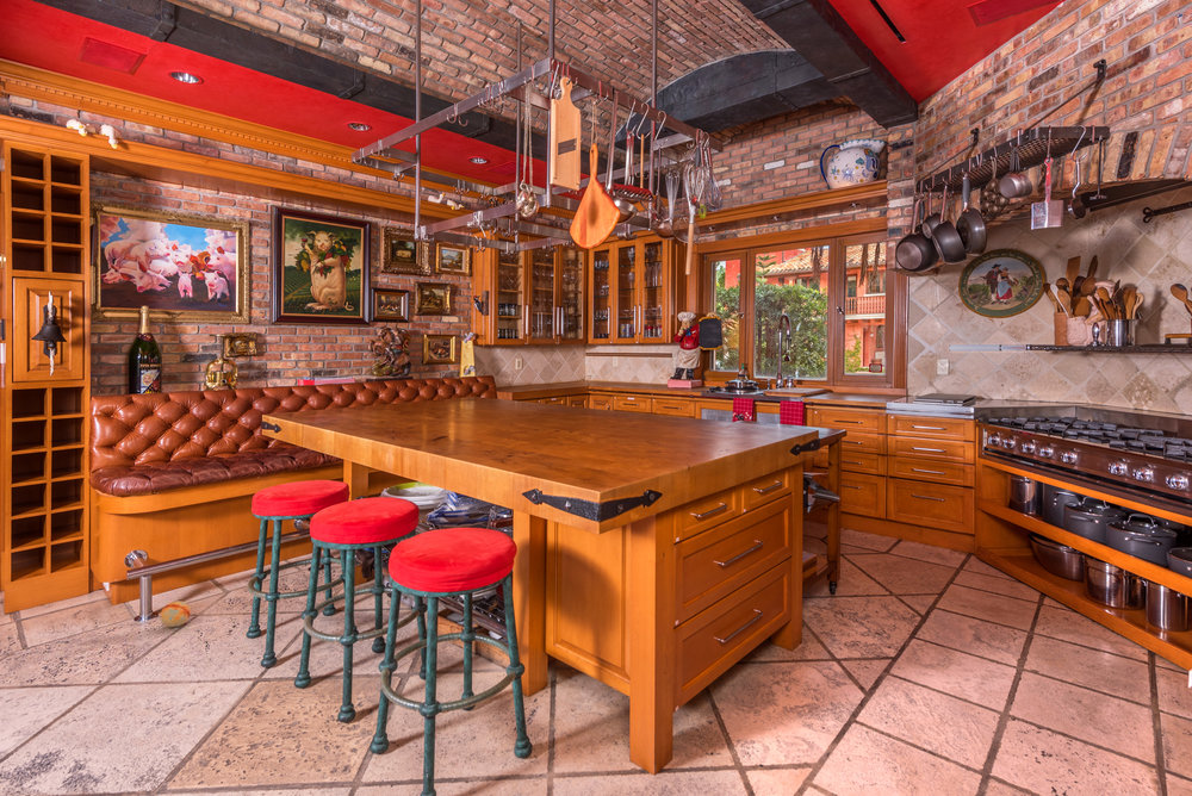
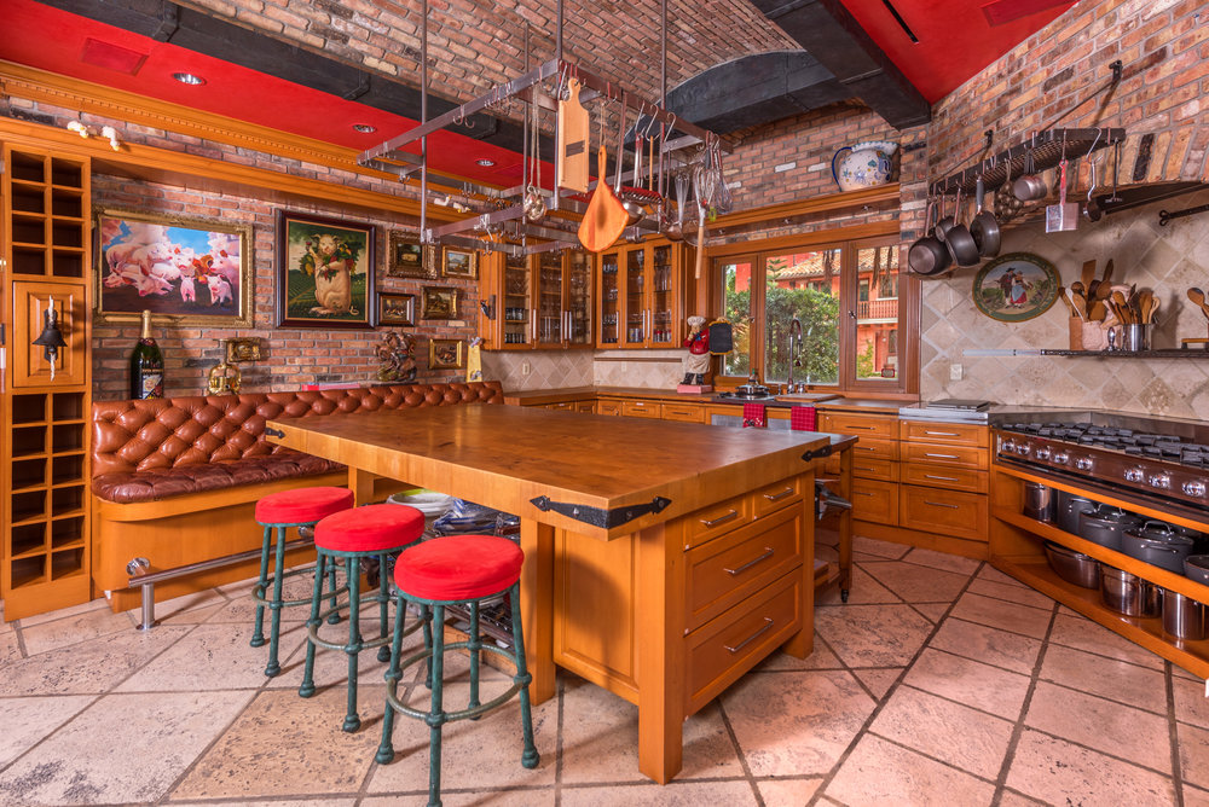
- ball (175, 614)
